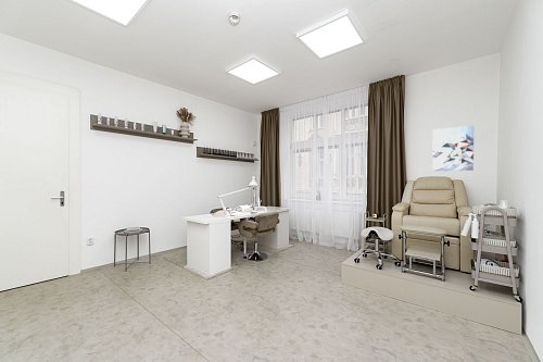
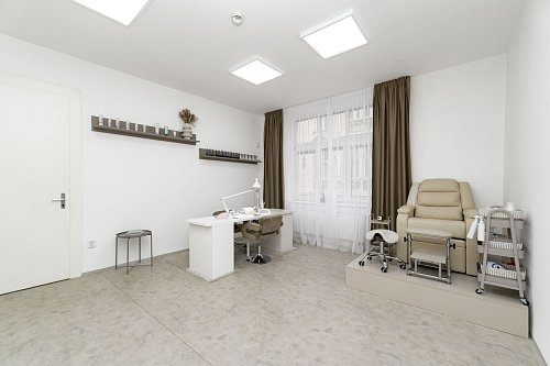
- wall art (452, 149)
